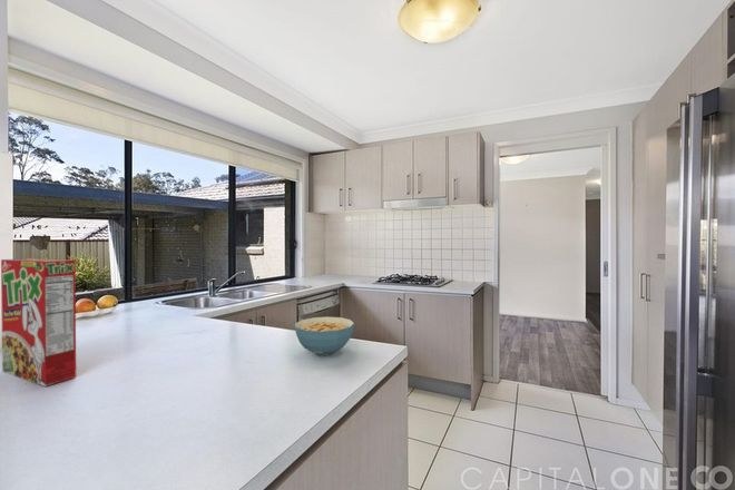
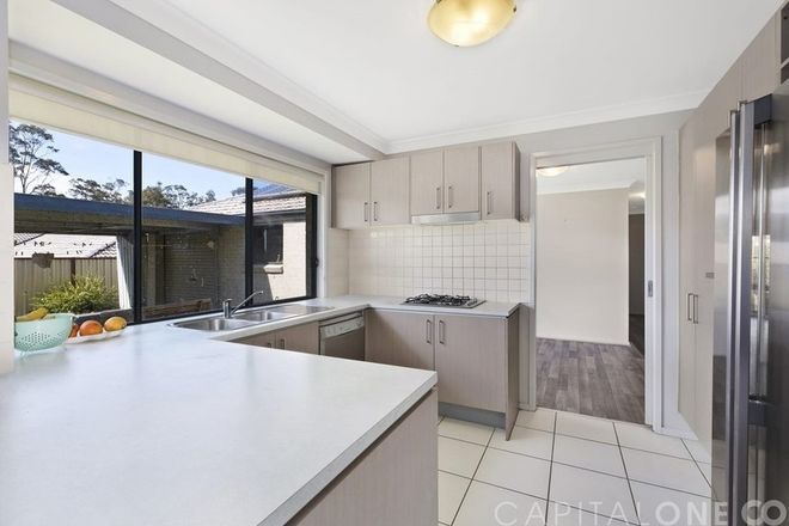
- cereal box (38, 316)
- cereal bowl (324, 337)
